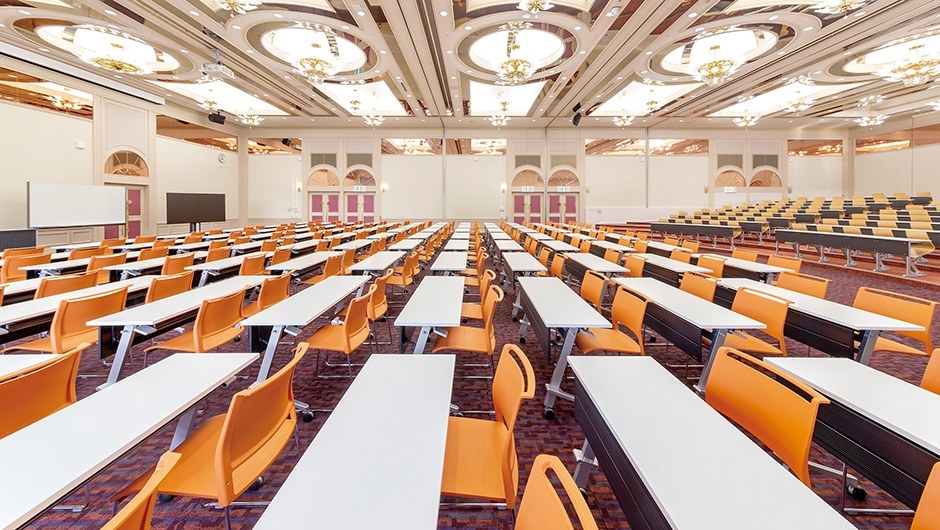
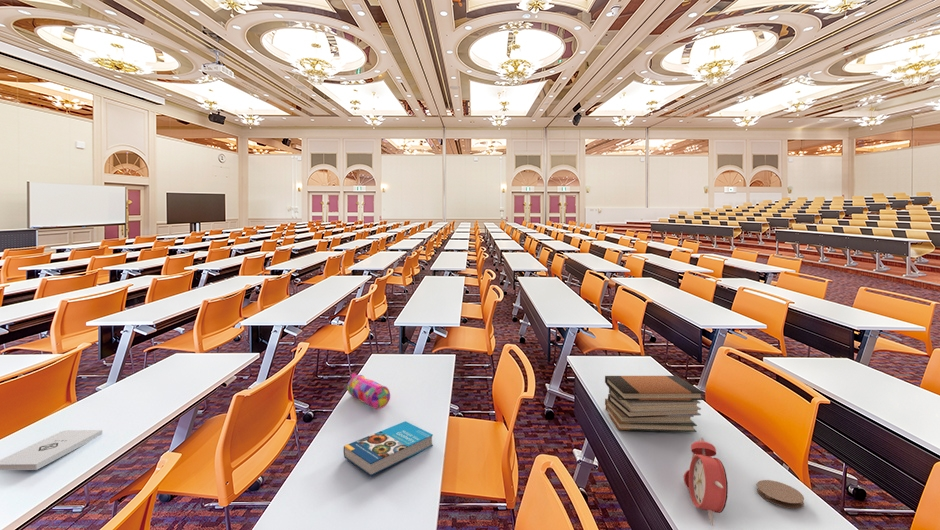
+ book (389, 445)
+ pencil case (367, 390)
+ alarm clock (705, 475)
+ book stack (651, 402)
+ notepad (51, 448)
+ coaster (779, 493)
